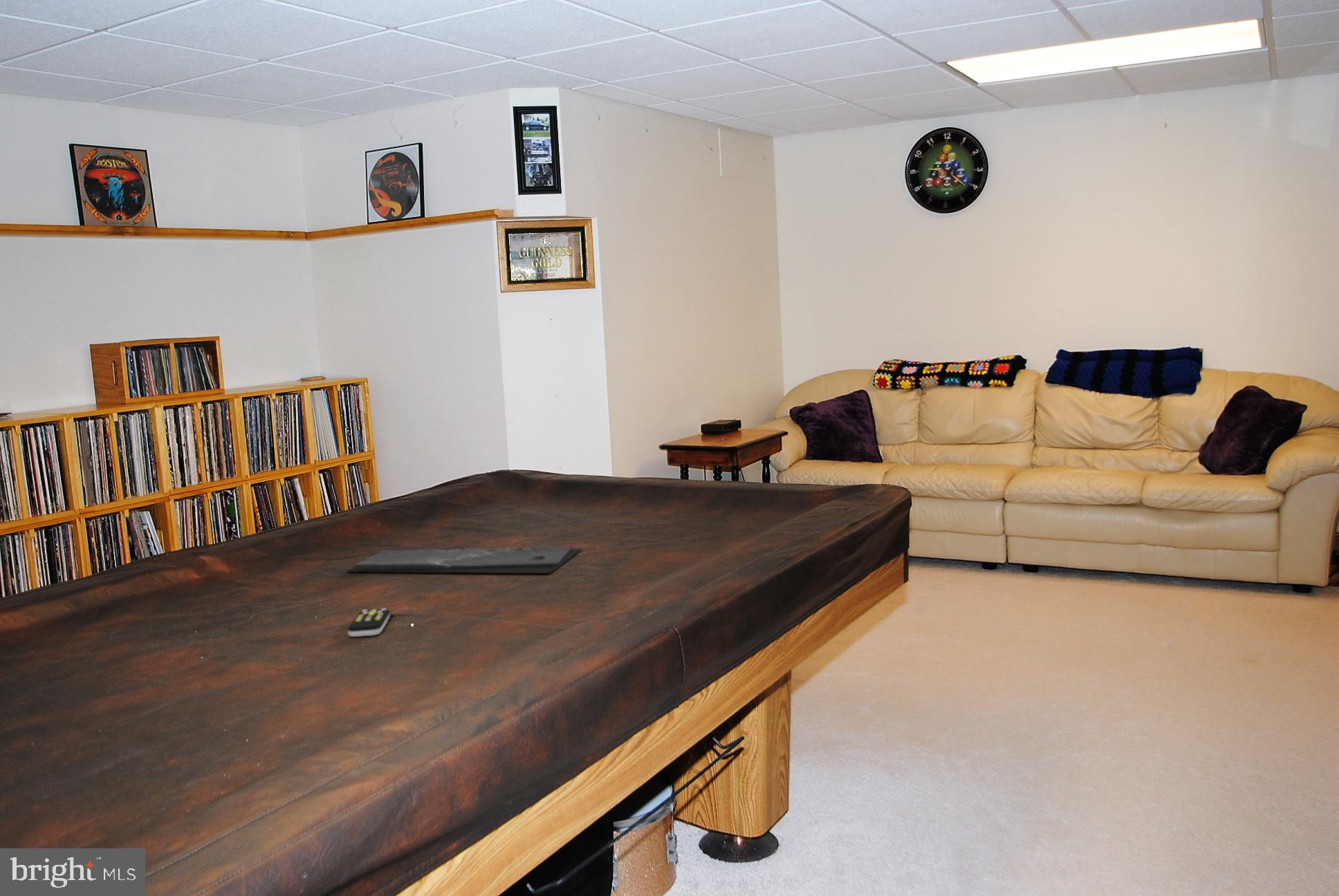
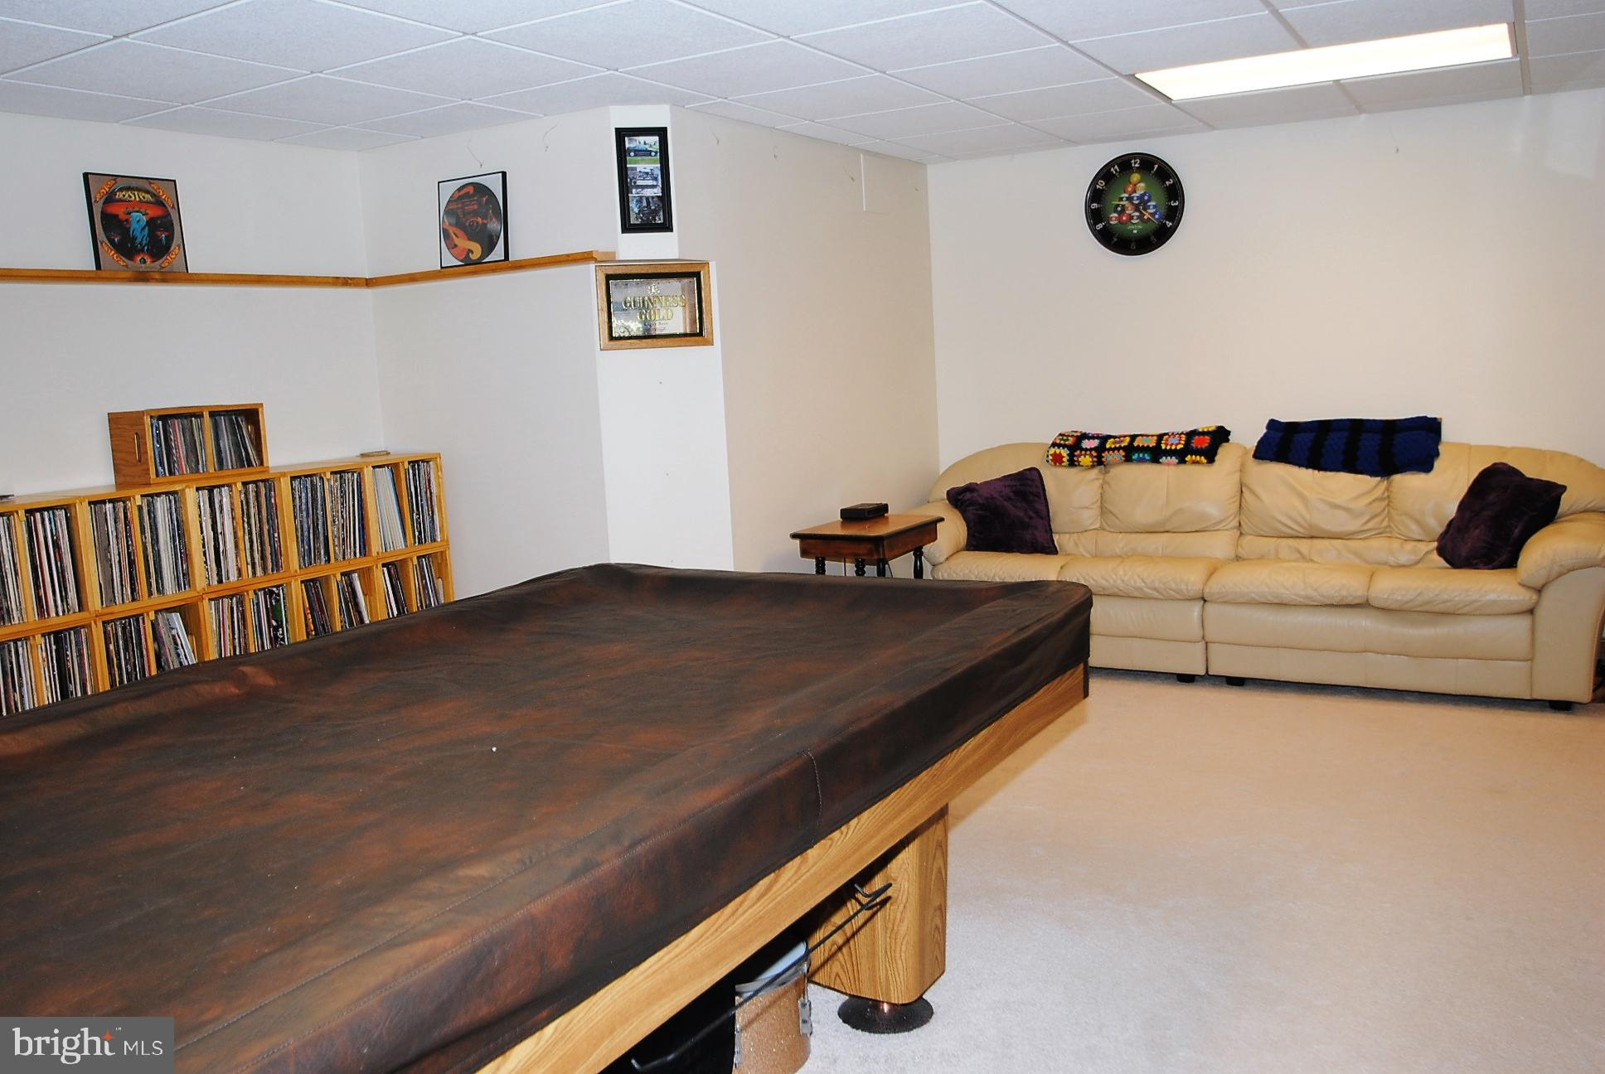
- tray (466, 557)
- remote control (369, 622)
